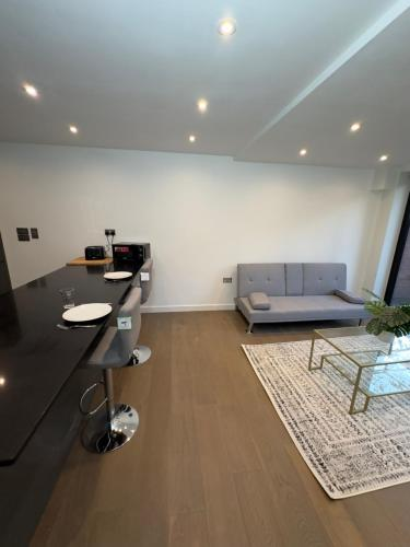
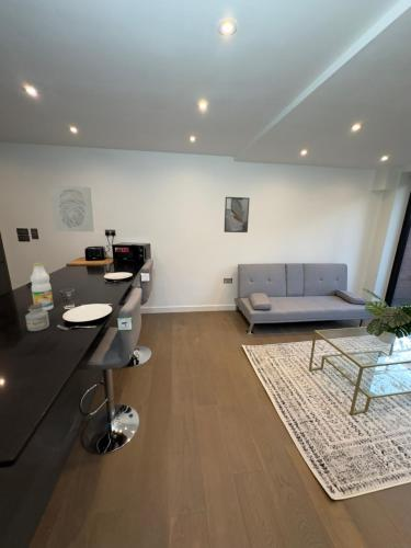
+ jar (36, 316)
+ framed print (236, 215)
+ bottle (41, 286)
+ wall art (72, 209)
